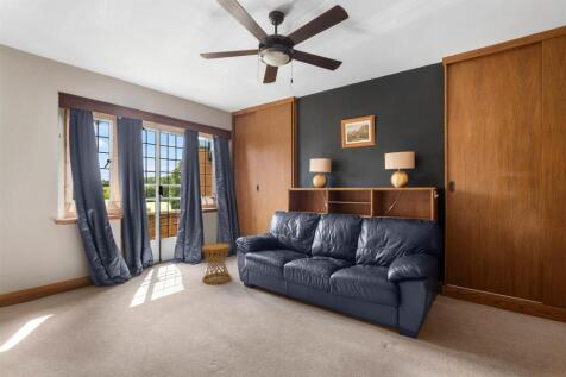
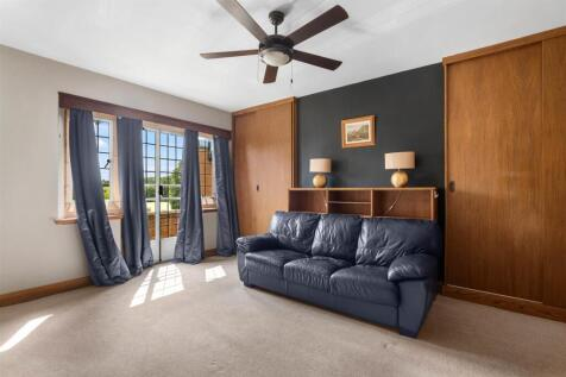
- side table (216, 262)
